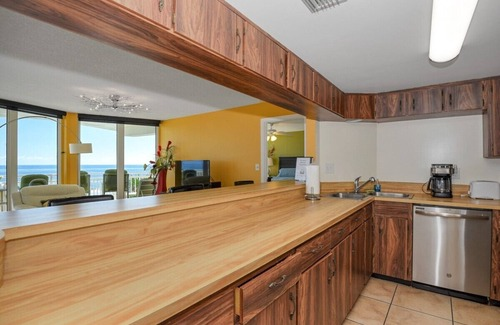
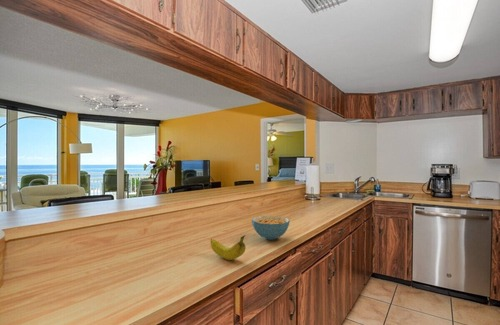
+ fruit (224, 246)
+ cereal bowl (270, 228)
